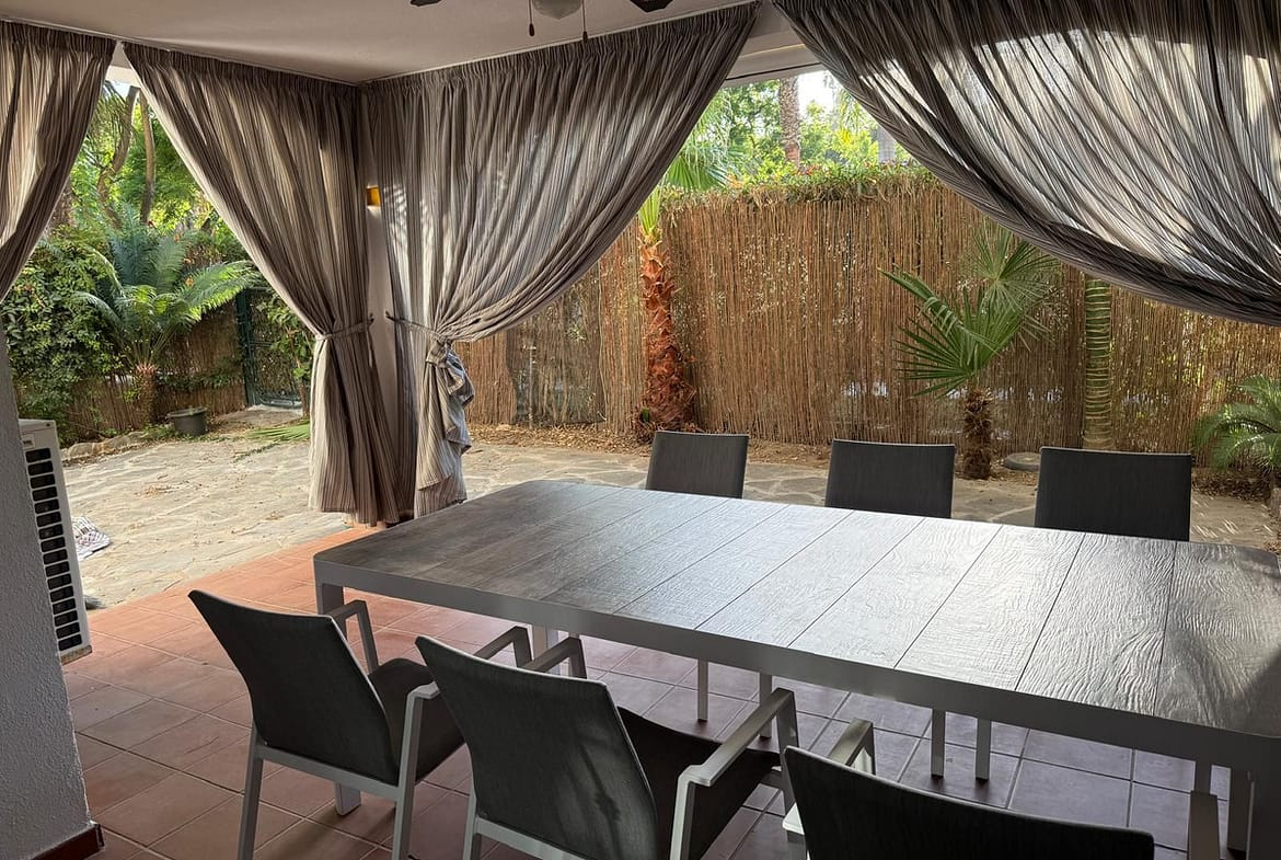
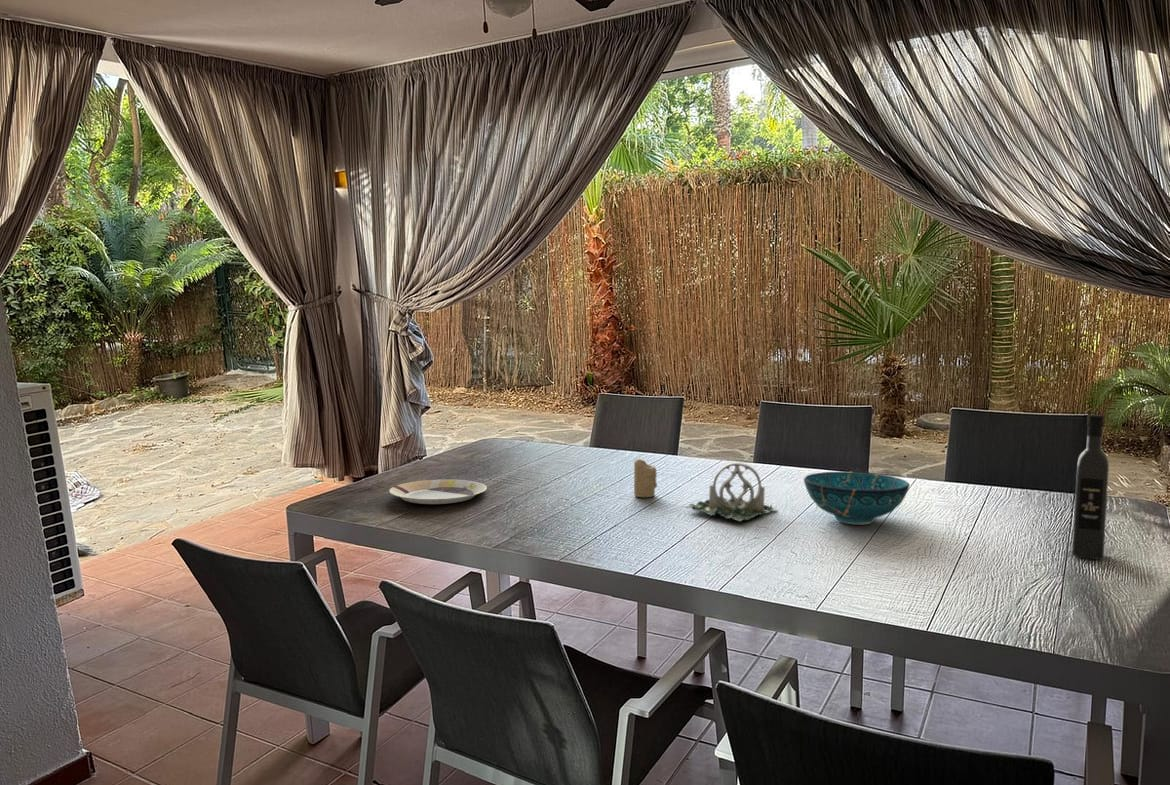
+ plate (438, 492)
+ wine bottle (1091, 485)
+ plant pot (731, 486)
+ decorative bowl (855, 500)
+ candle (645, 478)
